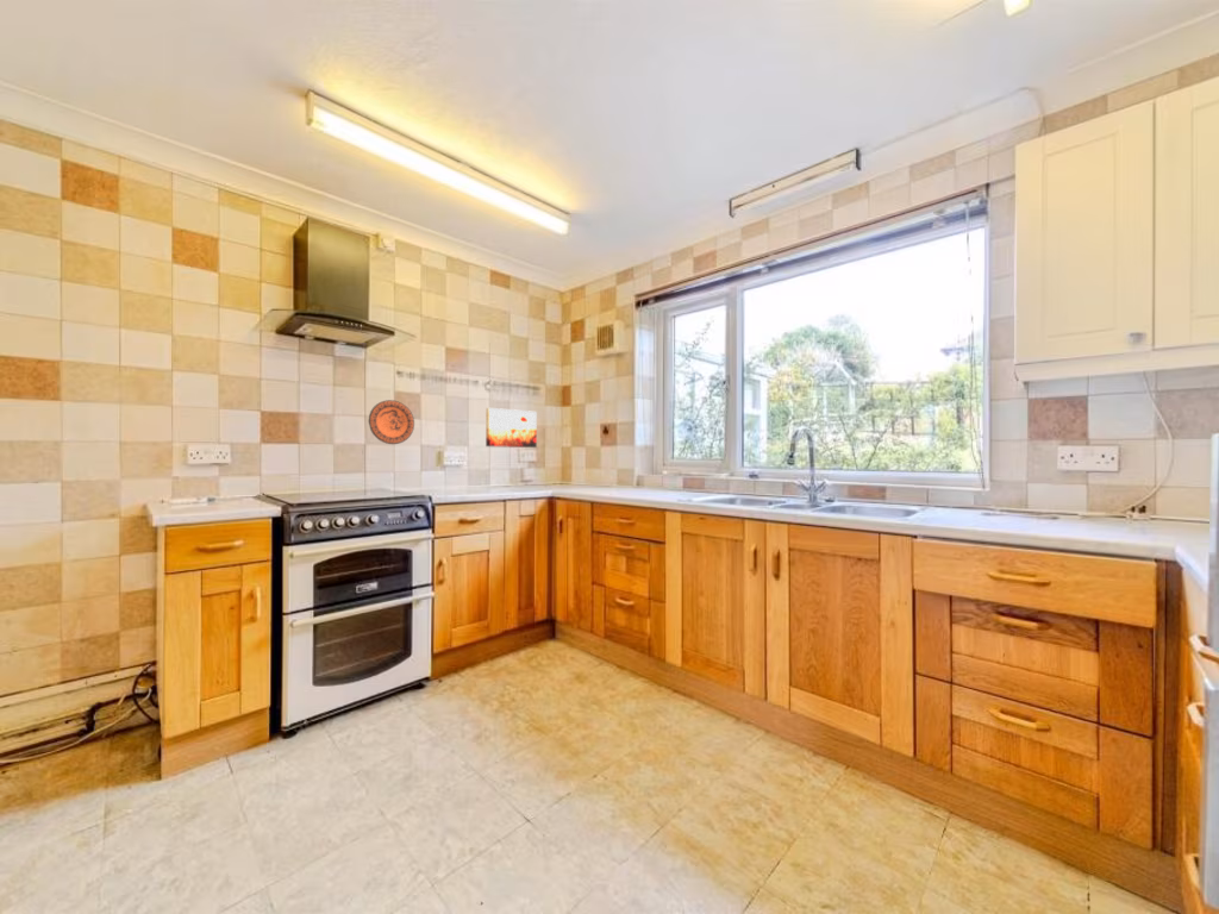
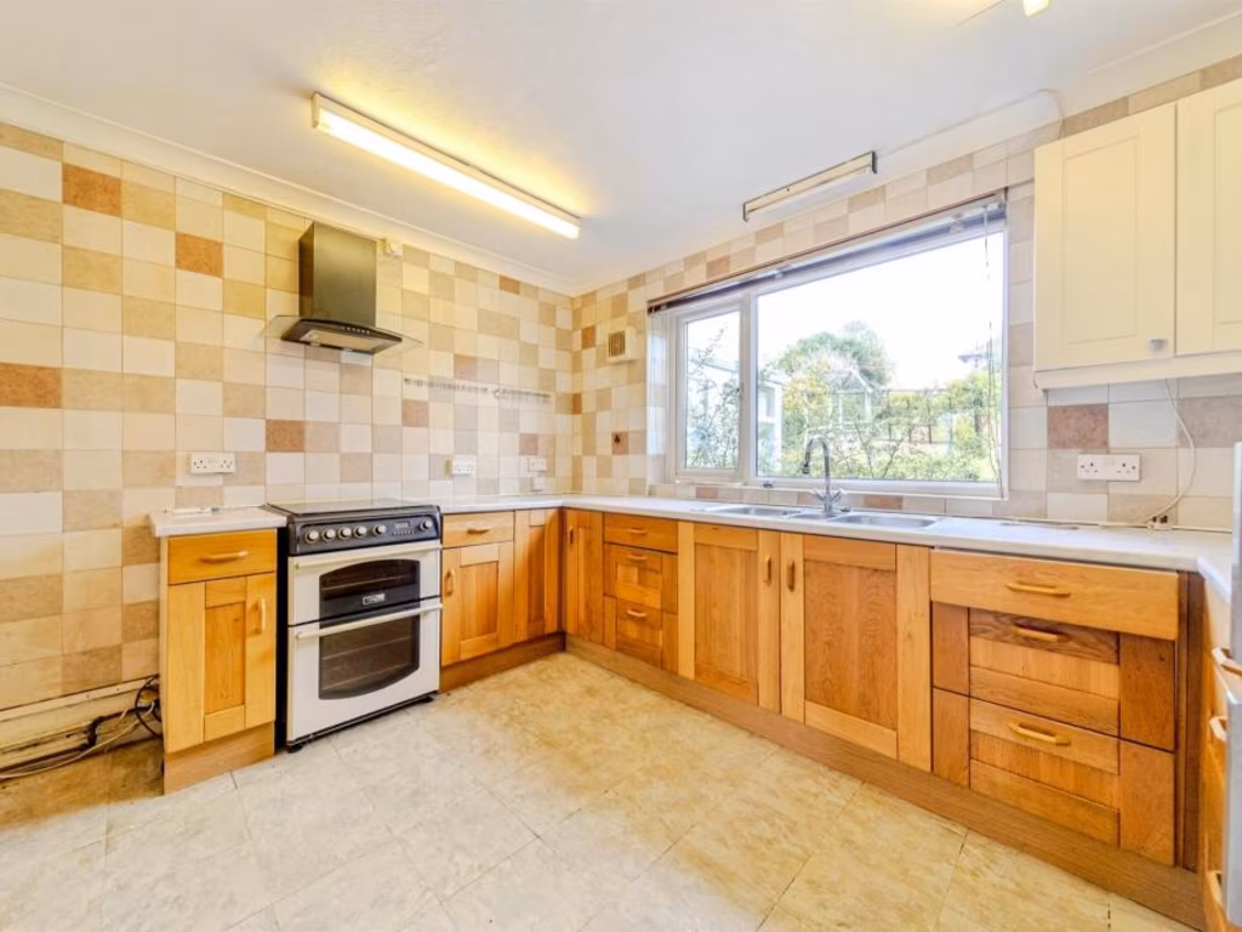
- wall art (512, 428)
- decorative plate (392, 421)
